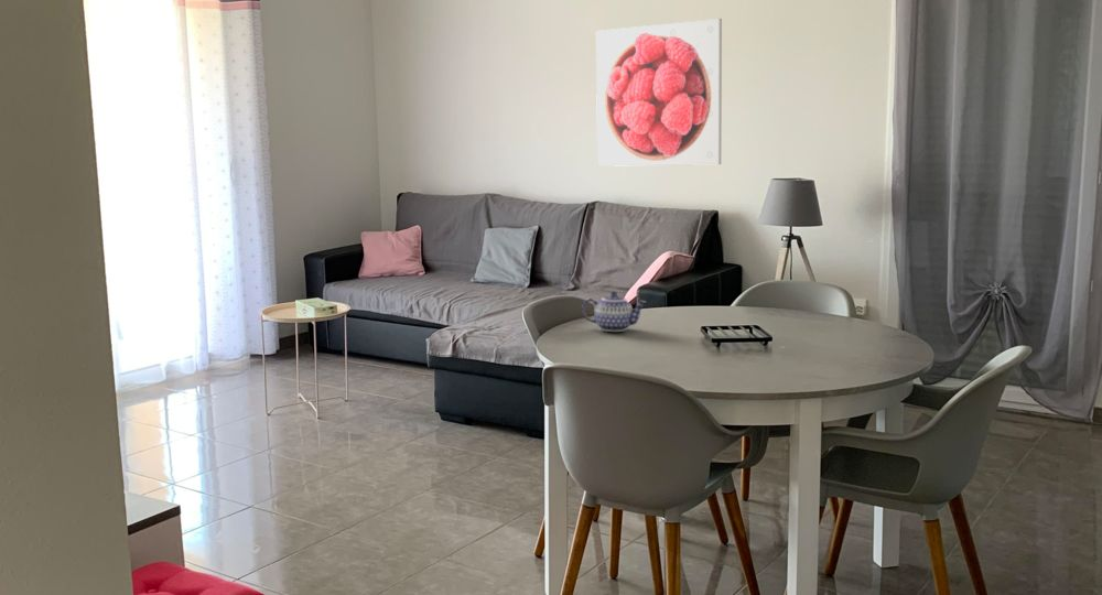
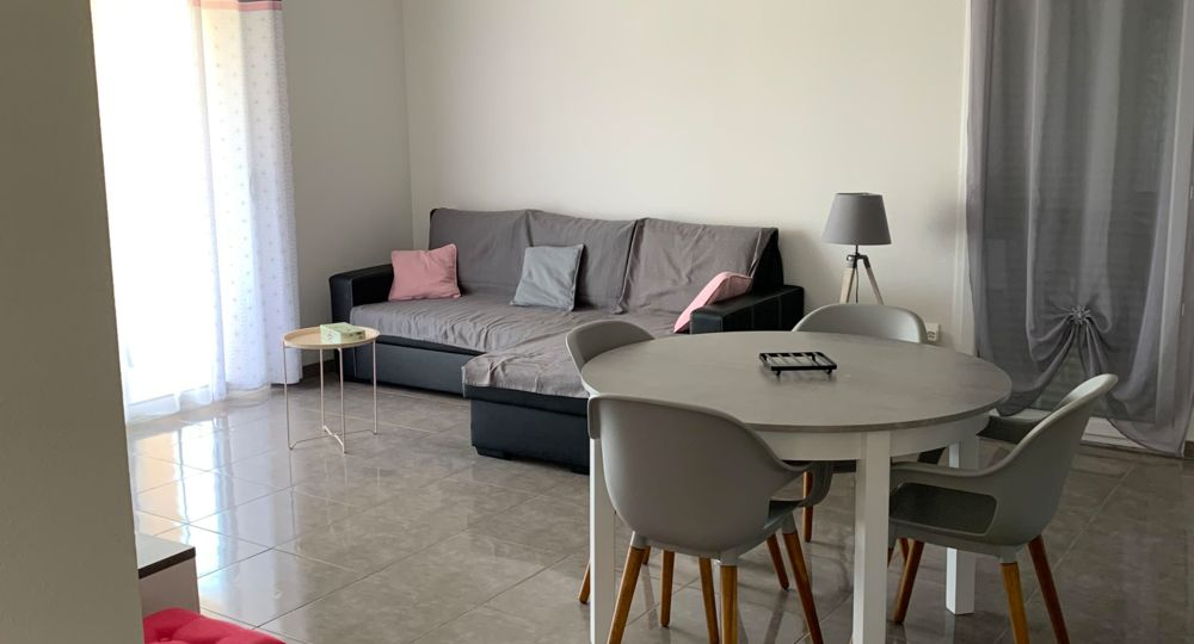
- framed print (656, 96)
- teapot (614, 310)
